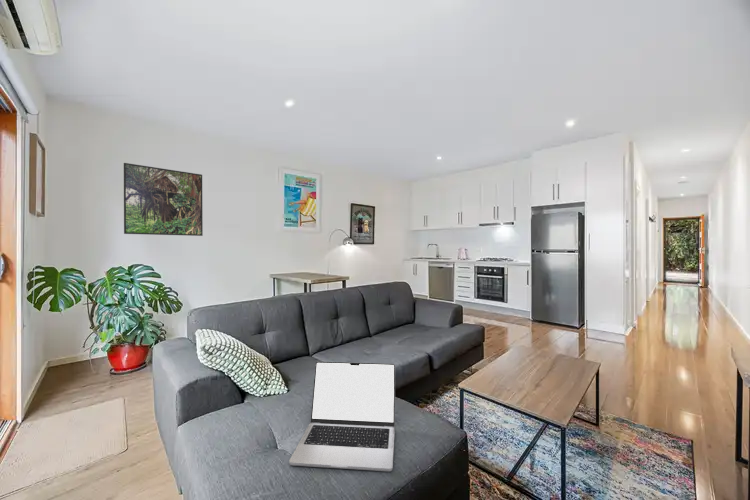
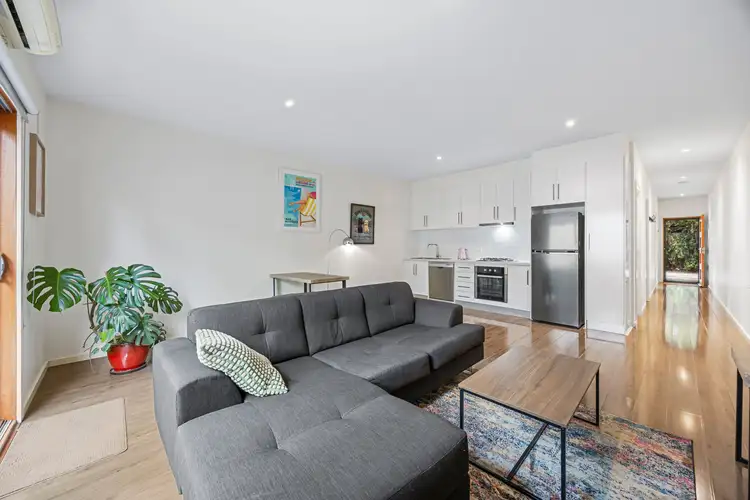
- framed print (166, 202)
- laptop (348, 408)
